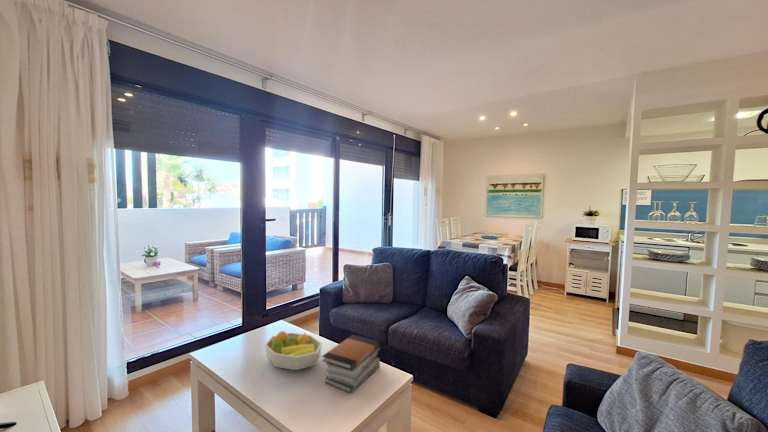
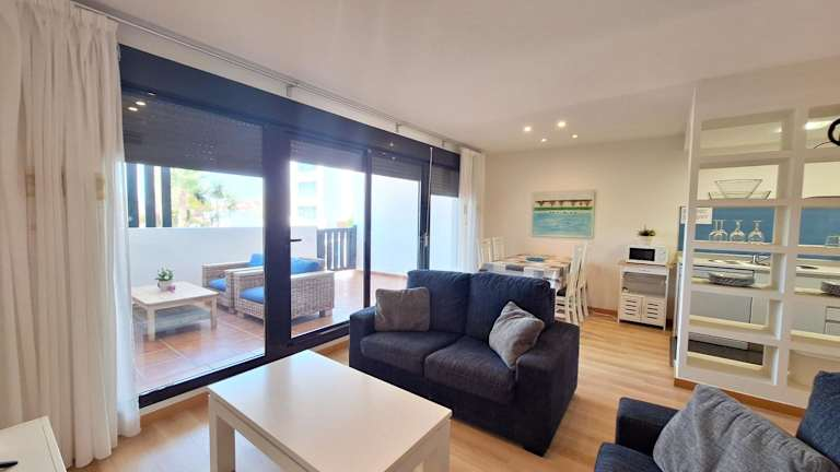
- book stack (352, 361)
- fruit bowl (293, 348)
